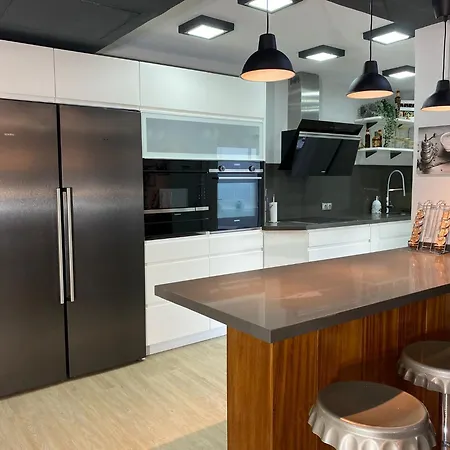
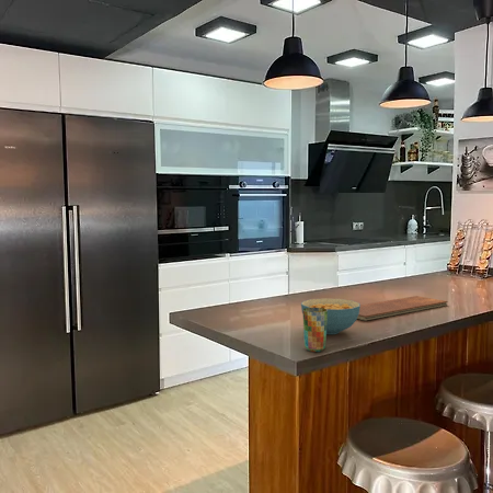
+ cup (314, 329)
+ chopping board (392, 307)
+ cereal bowl (330, 318)
